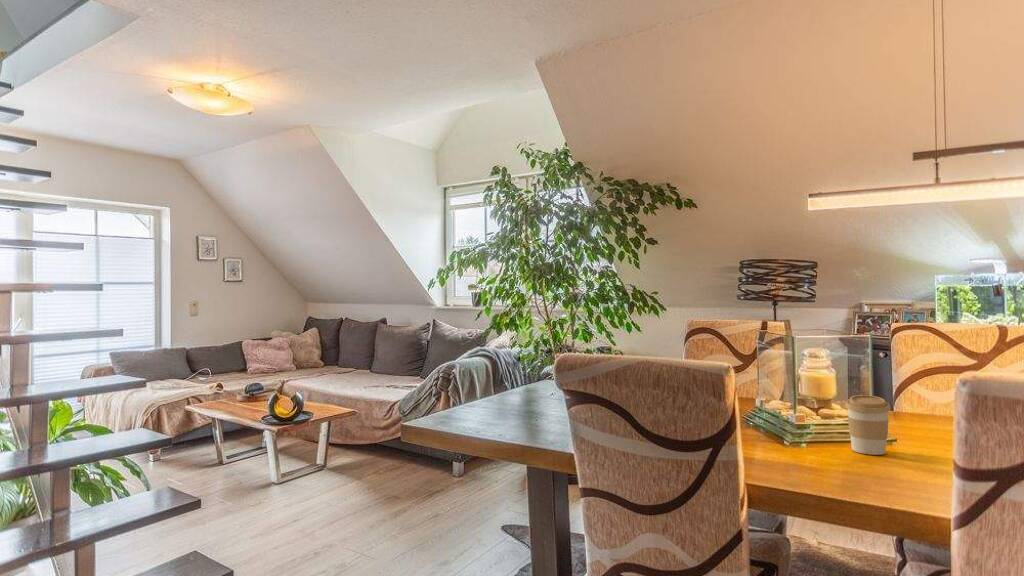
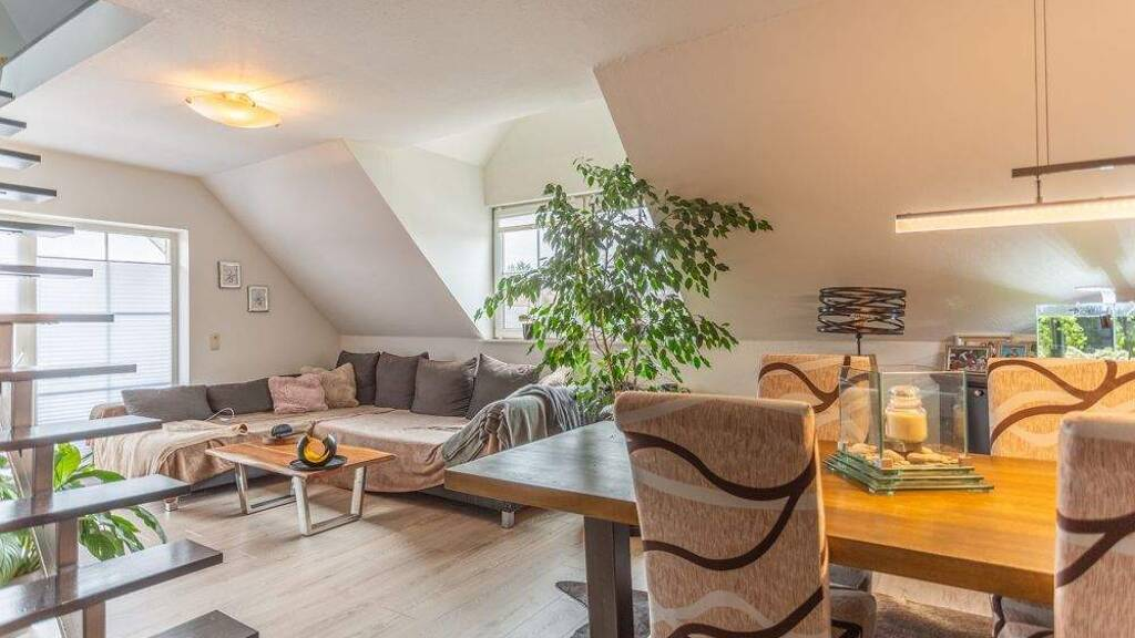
- coffee cup (867, 424)
